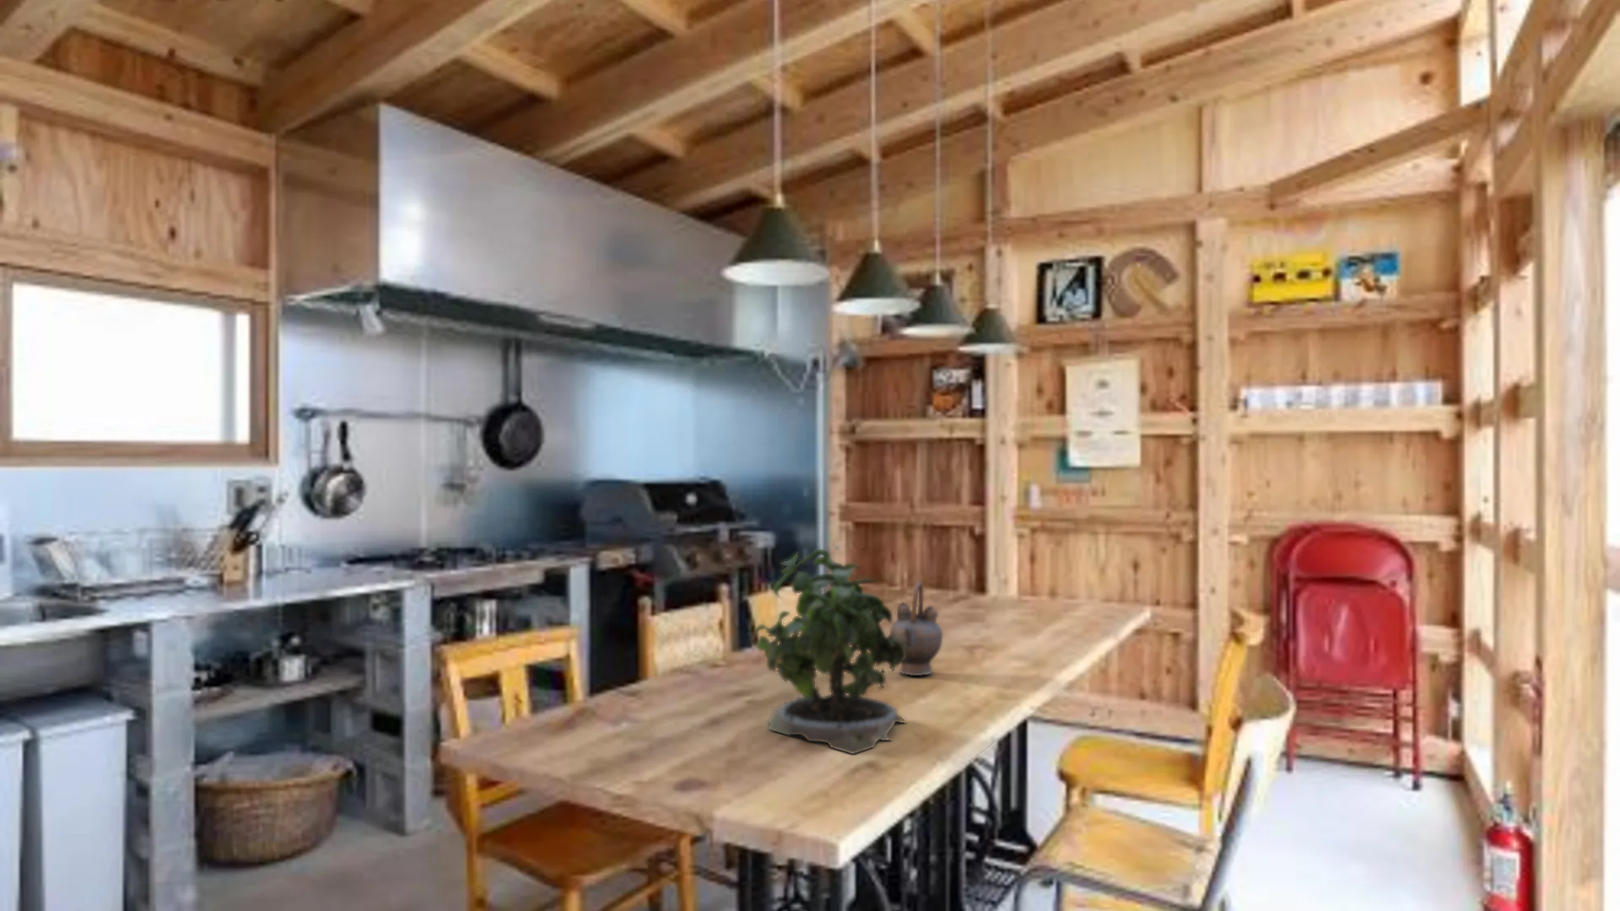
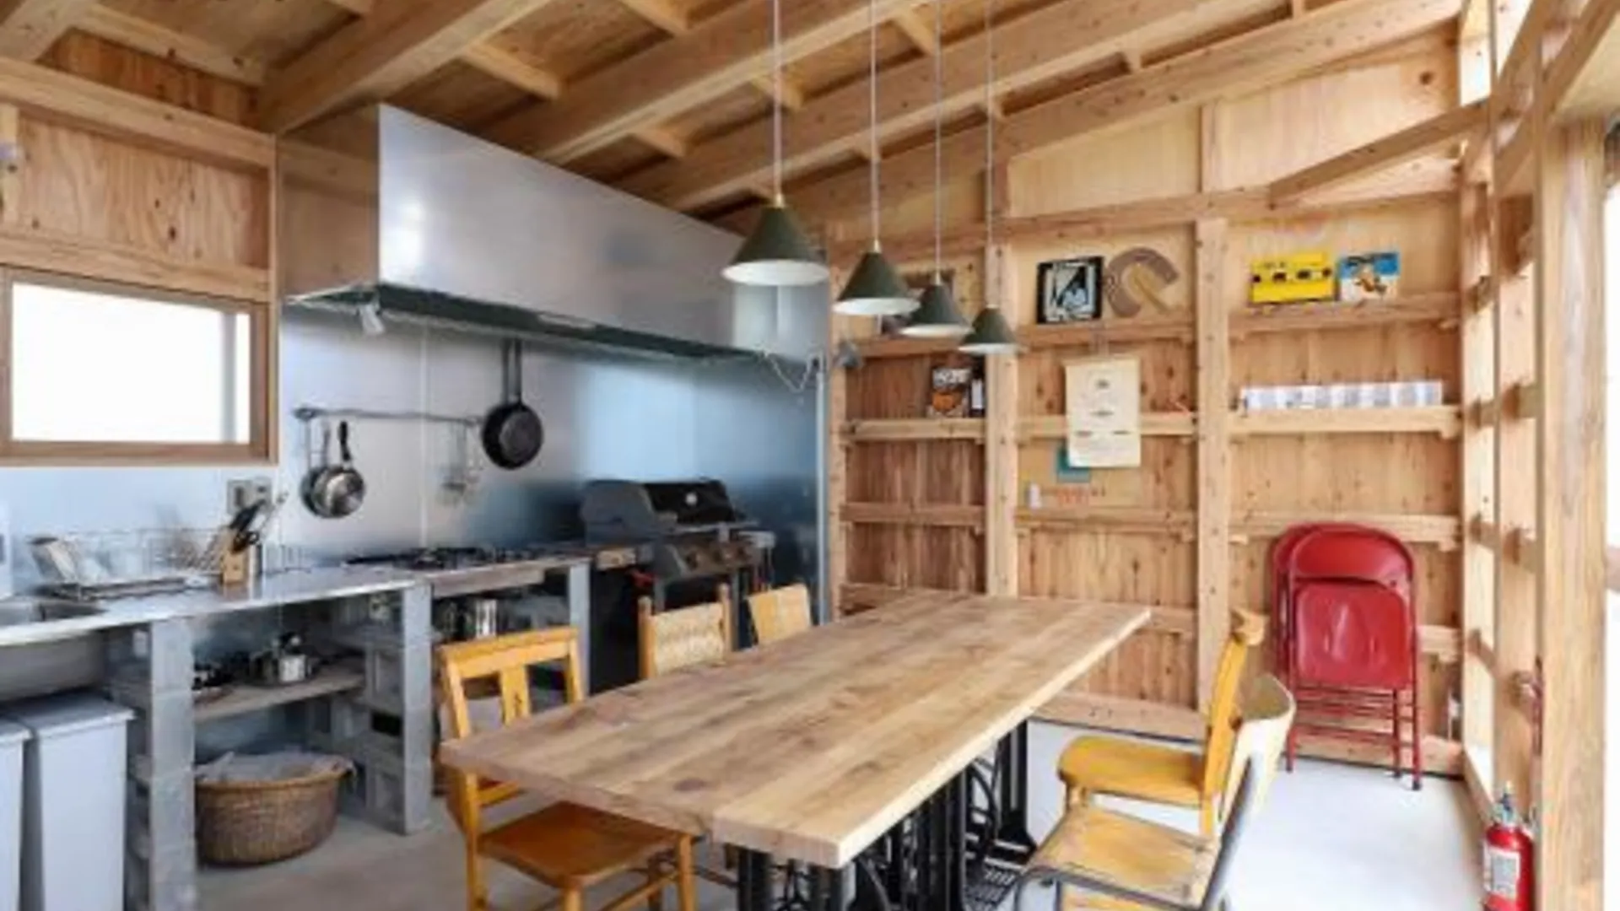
- teapot (913, 627)
- potted plant (831, 634)
